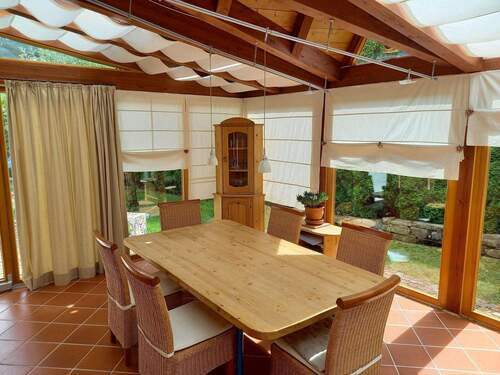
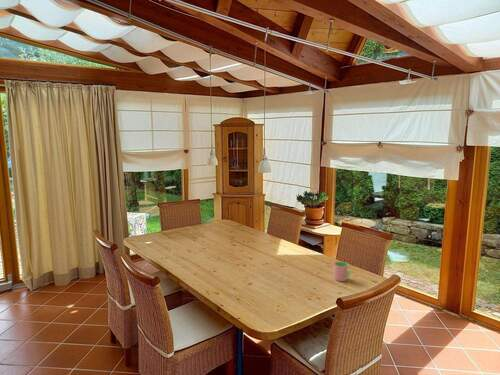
+ cup (342, 272)
